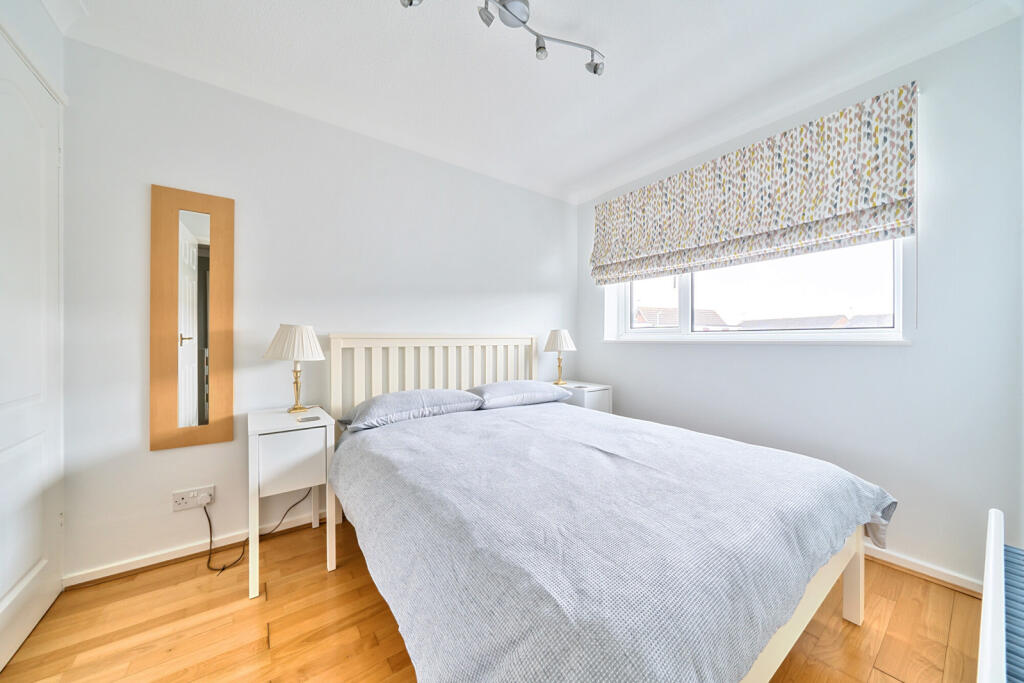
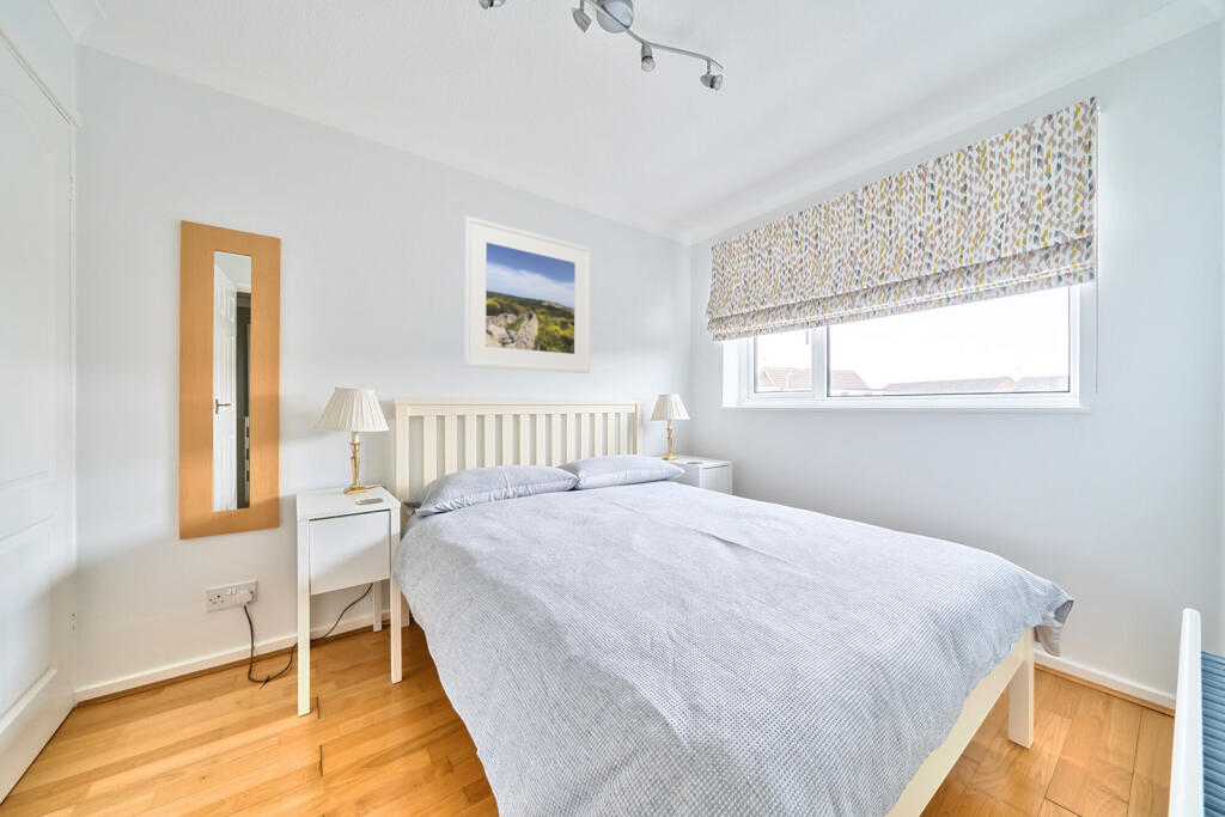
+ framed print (532, 301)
